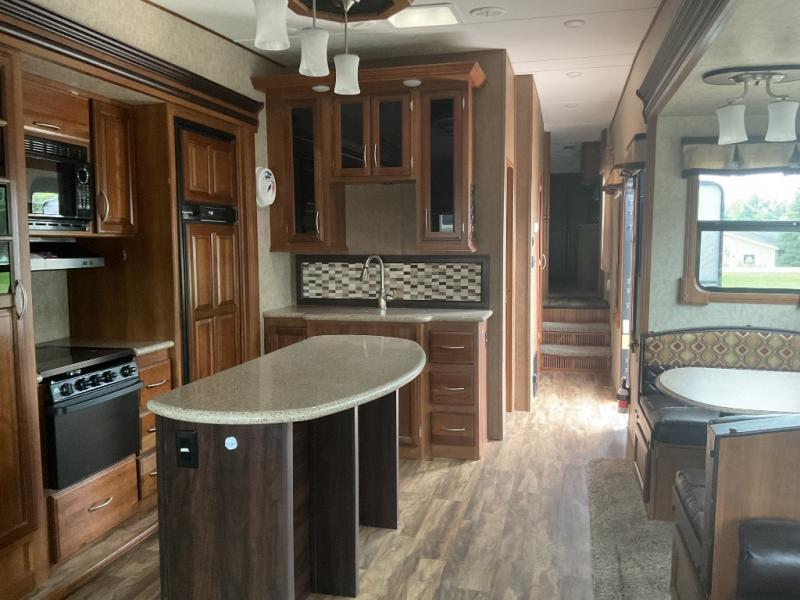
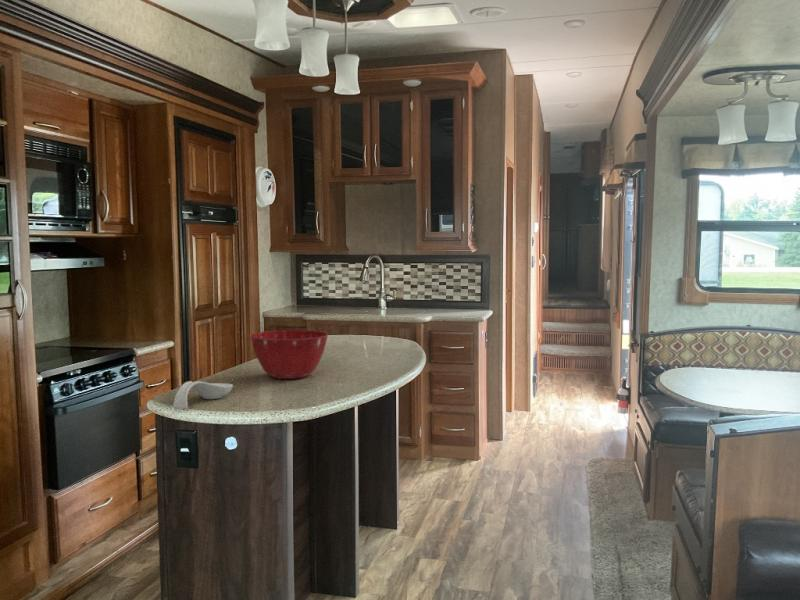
+ mixing bowl (290, 354)
+ spoon rest (203, 389)
